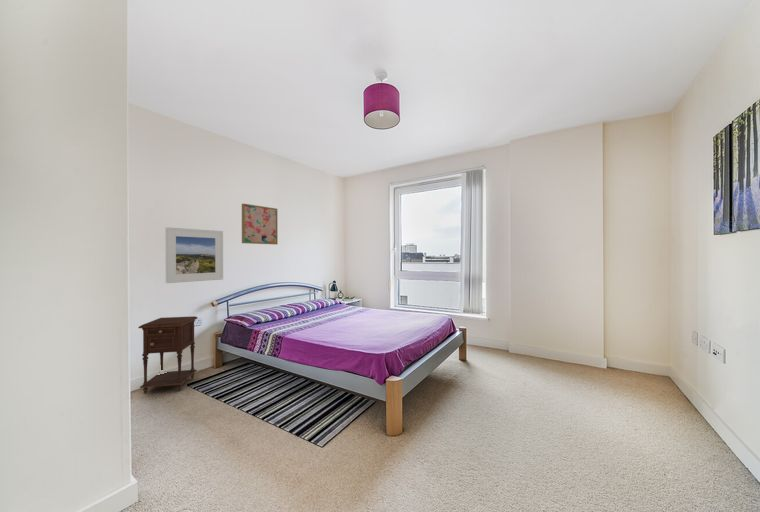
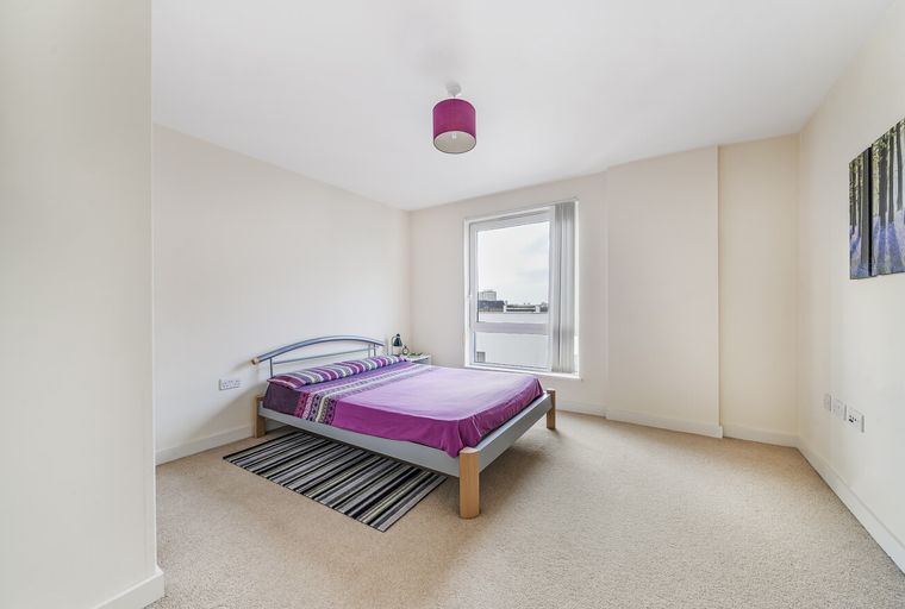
- nightstand (170, 351)
- wall art (260, 225)
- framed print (196, 255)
